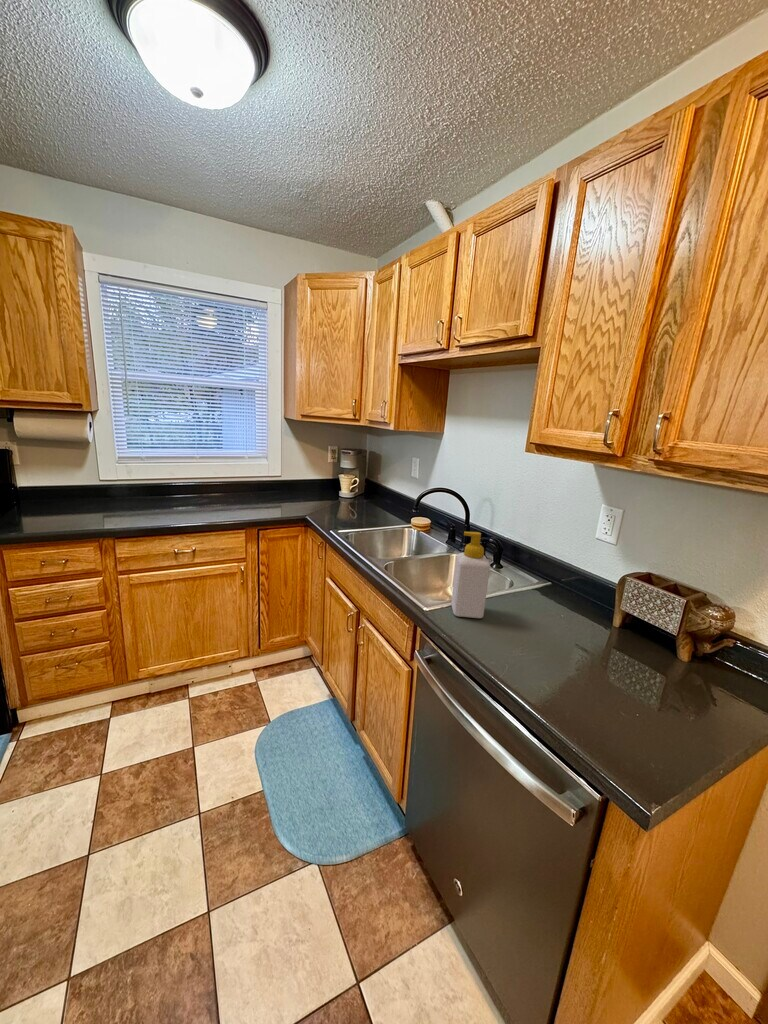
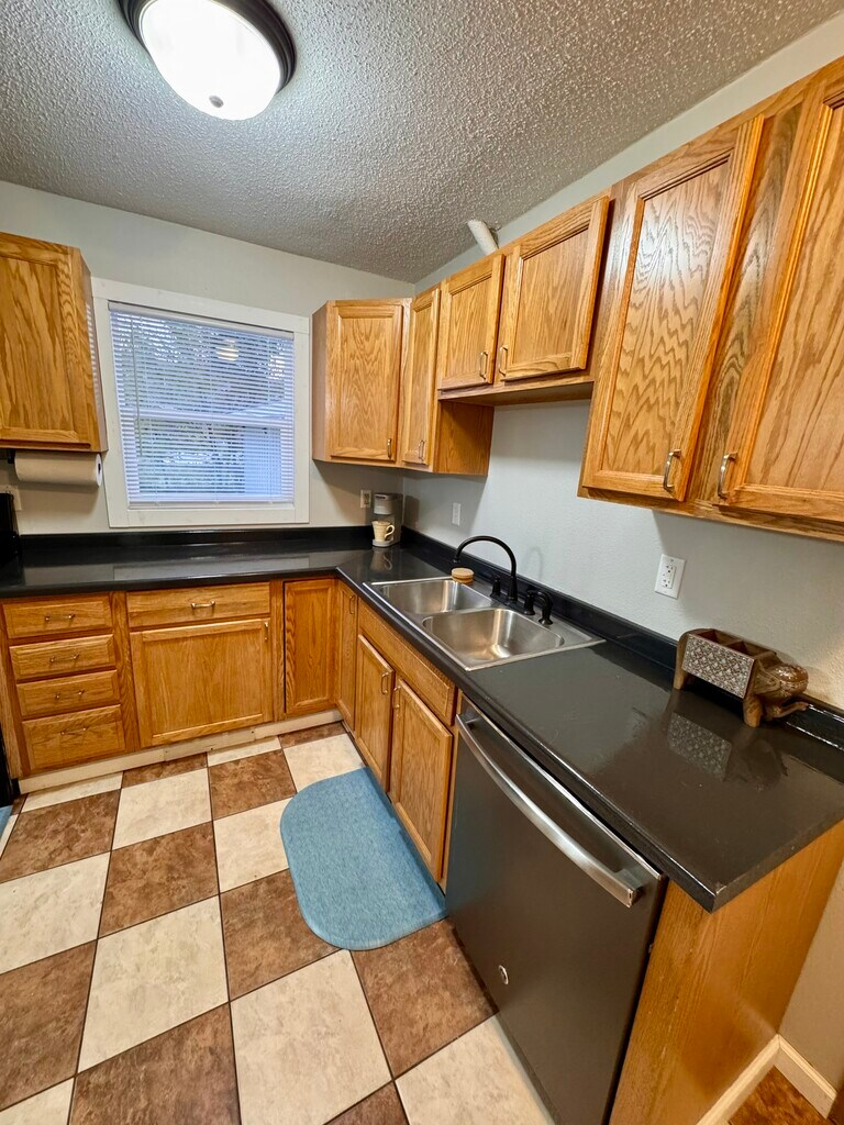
- soap bottle (471, 573)
